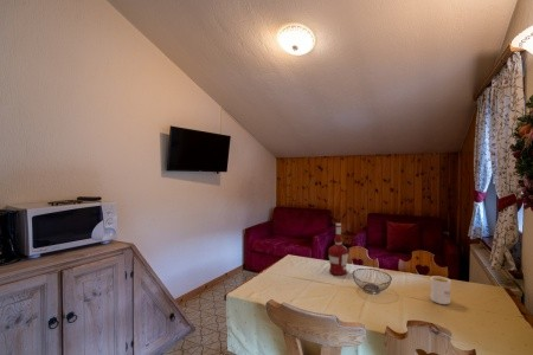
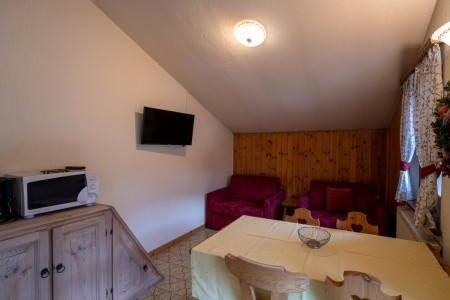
- alcohol (338, 247)
- mug (439, 288)
